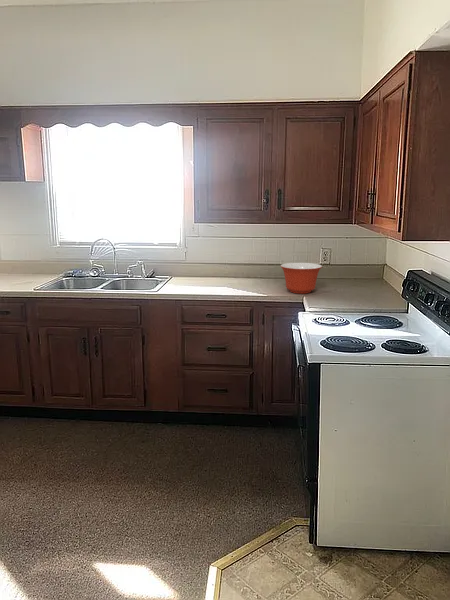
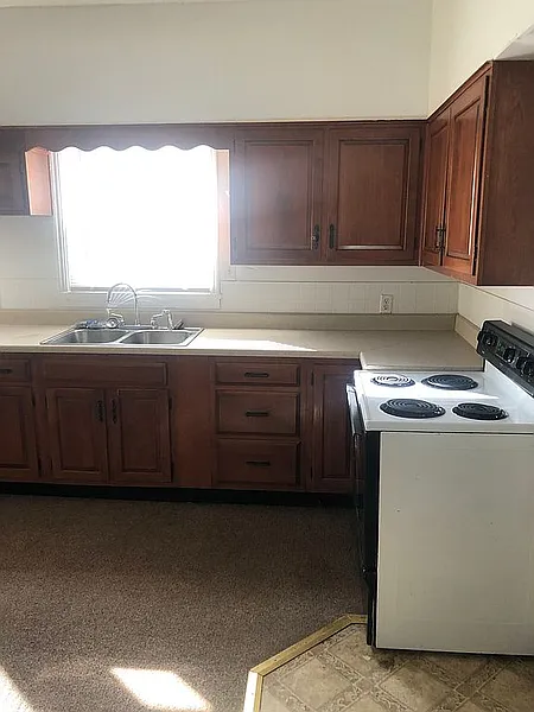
- mixing bowl (300, 278)
